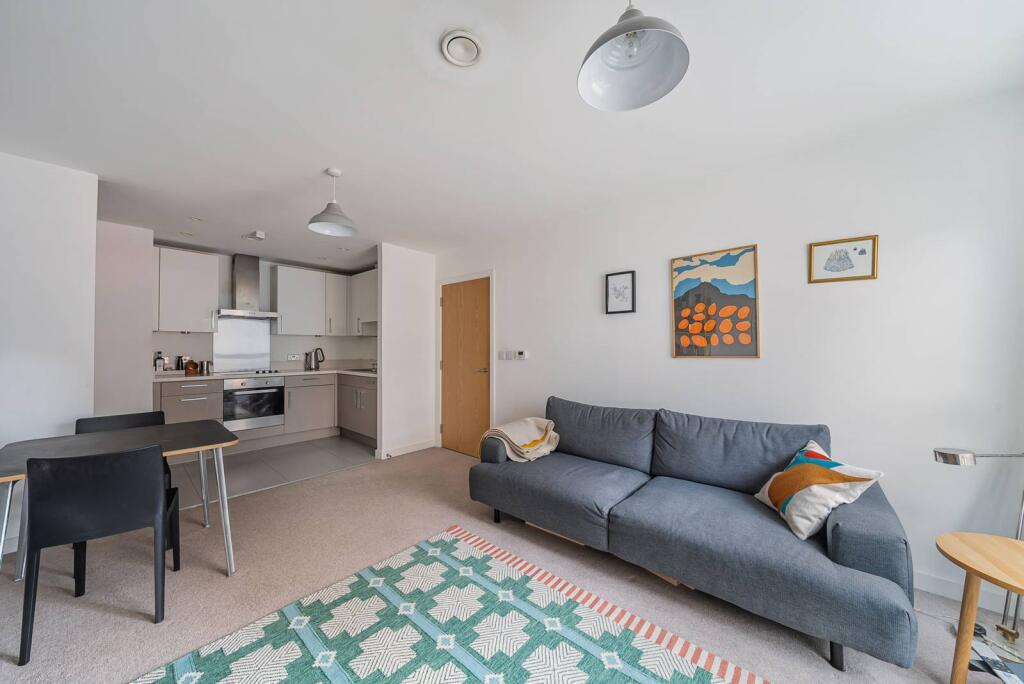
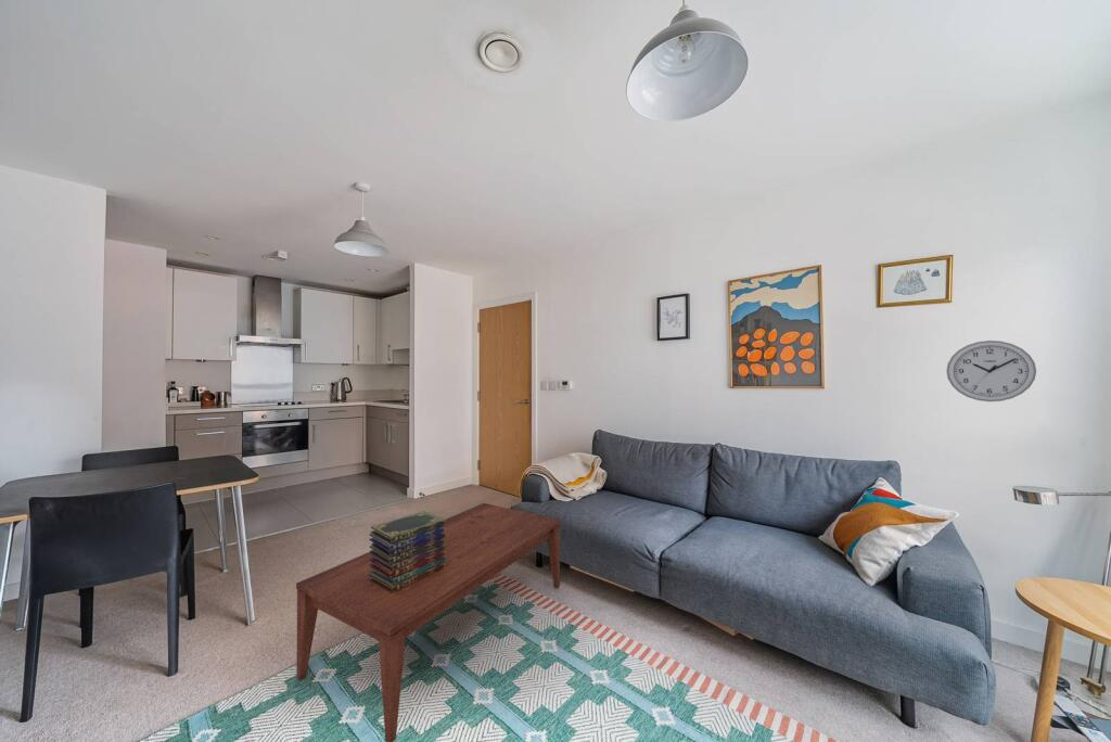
+ book stack (408, 548)
+ coffee table (451, 584)
+ wall clock (988, 371)
